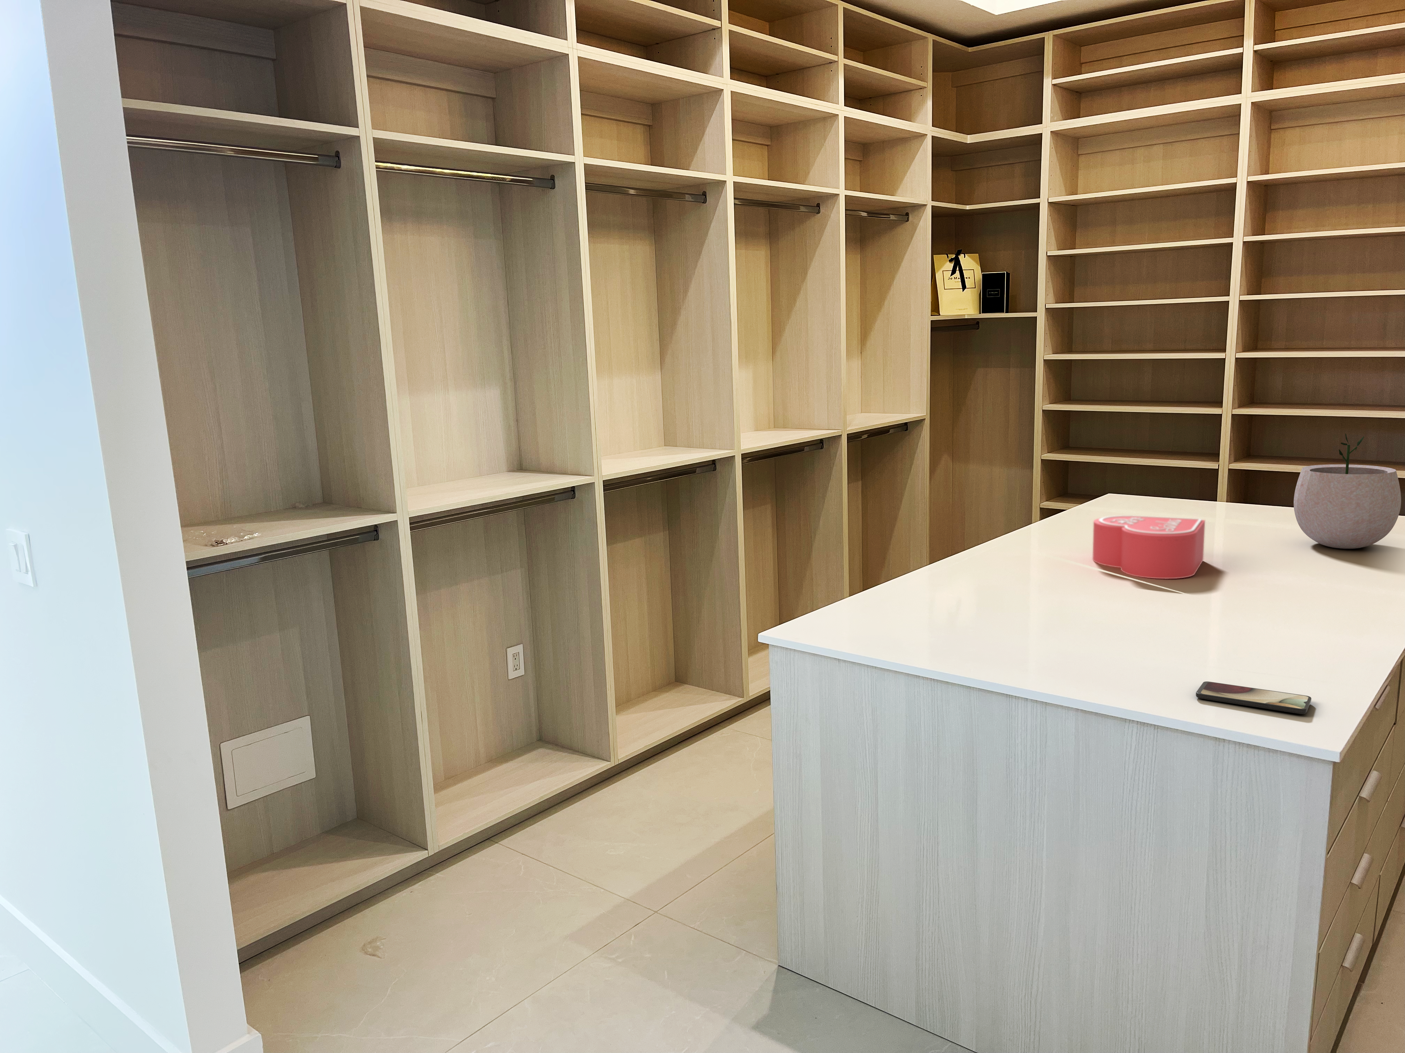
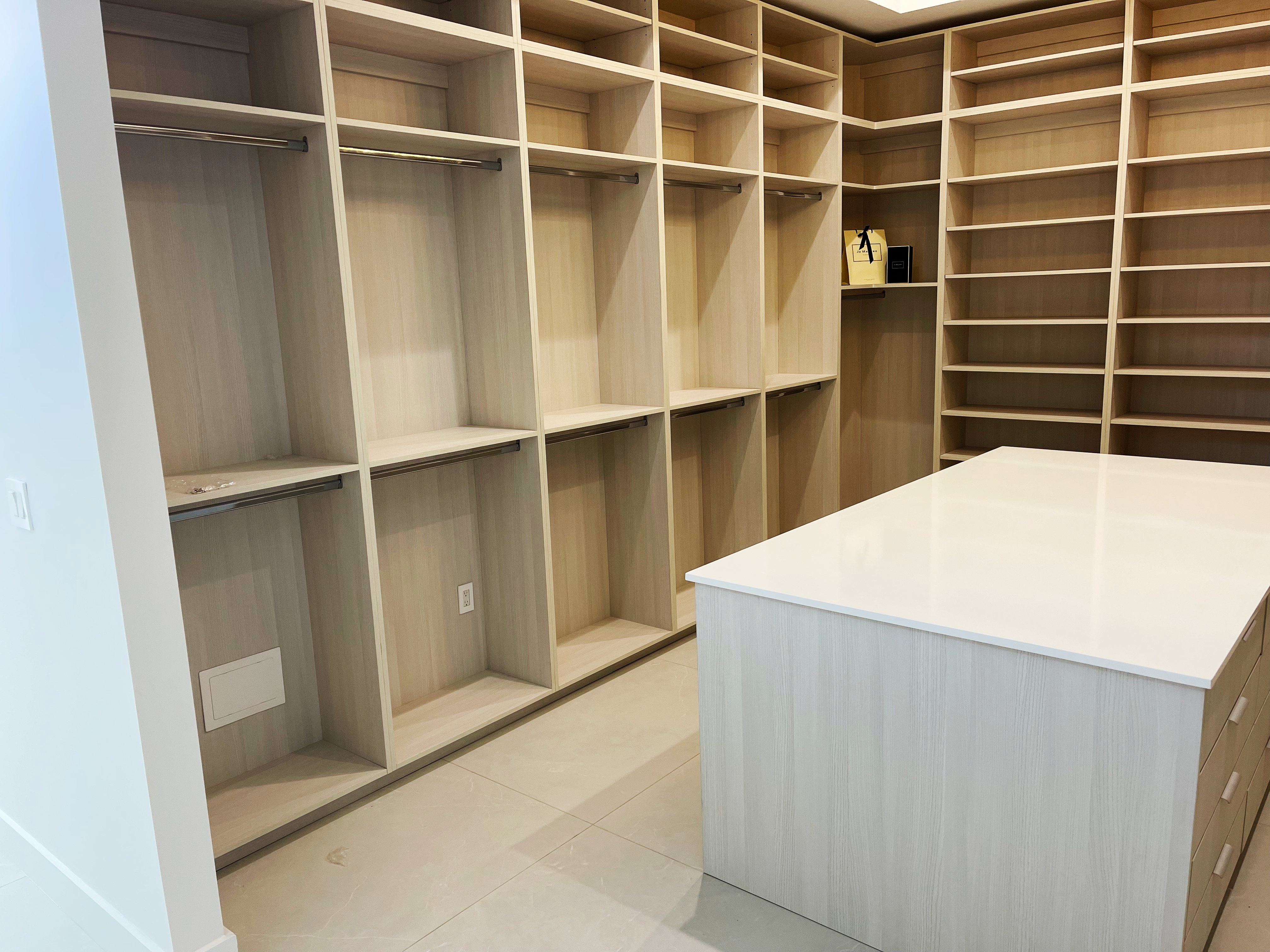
- smartphone (1252, 697)
- jewelry box (1143, 545)
- plant pot (1346, 491)
